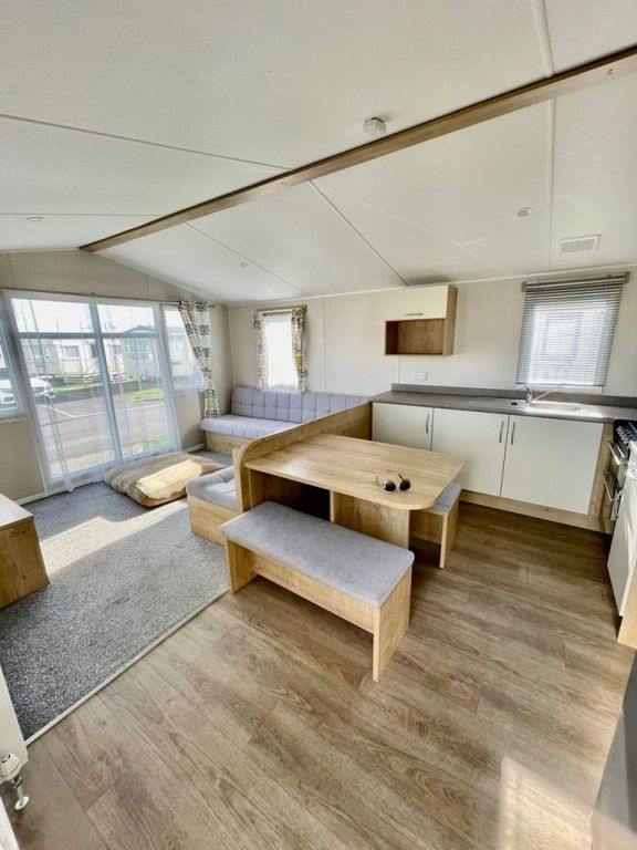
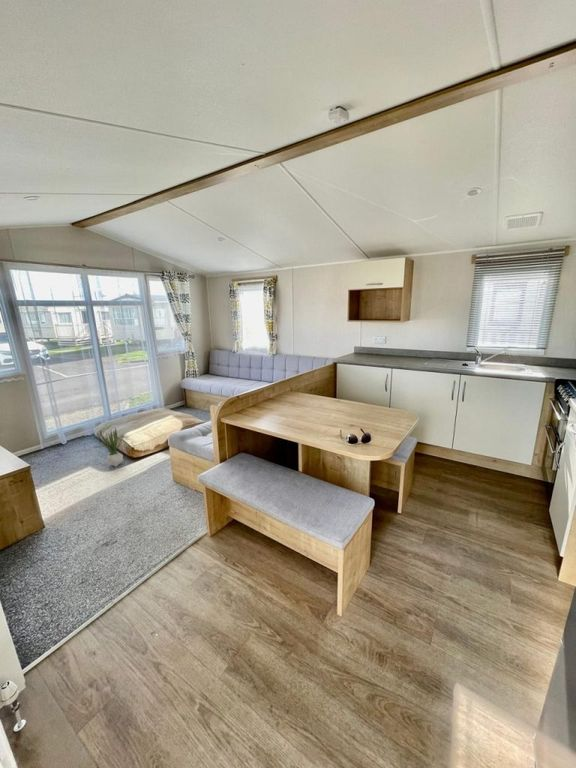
+ potted plant (113, 447)
